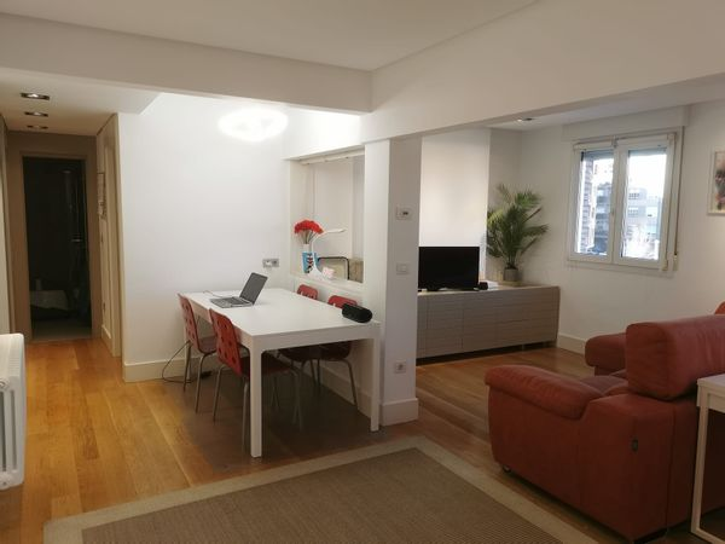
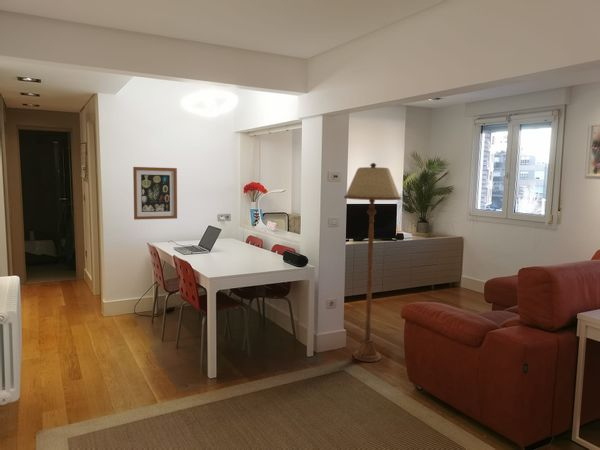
+ floor lamp (370, 261)
+ wall art (155, 193)
